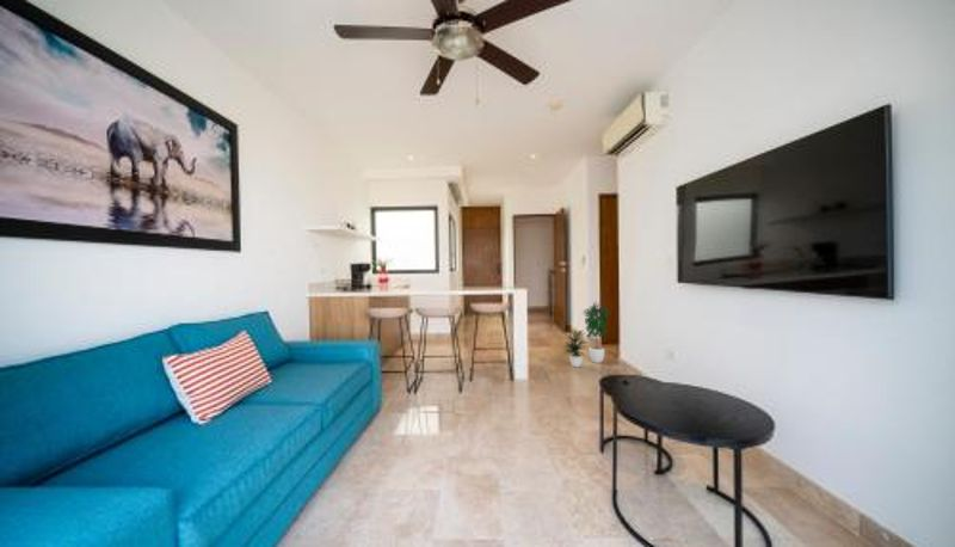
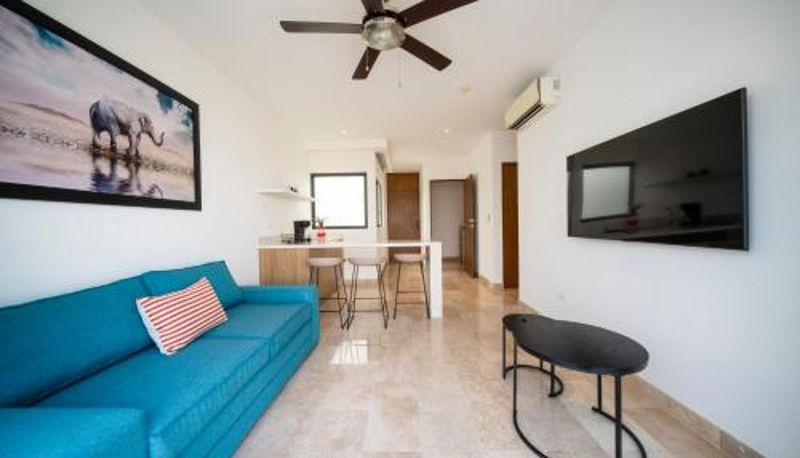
- potted plant (586, 332)
